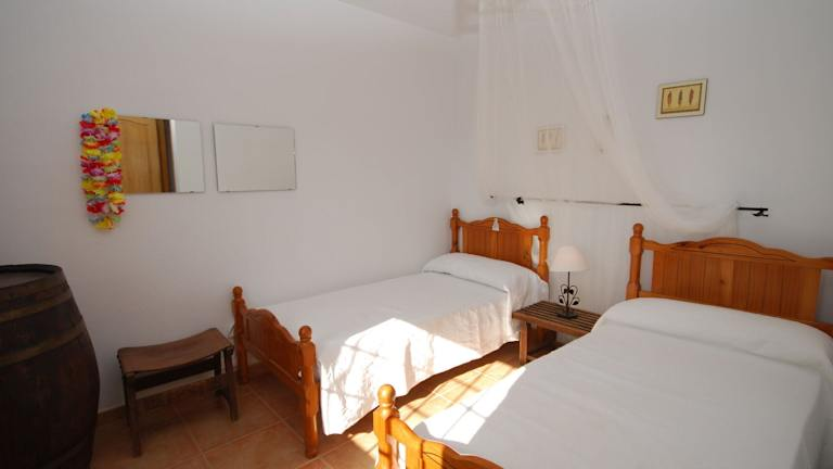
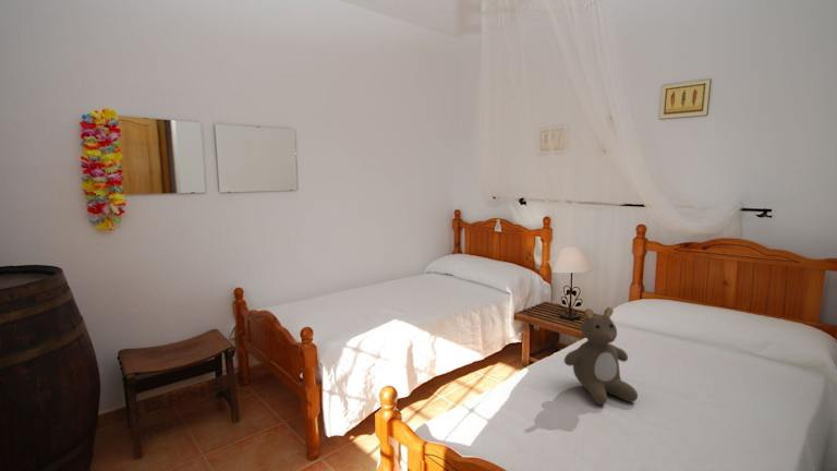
+ teddy bear (604, 352)
